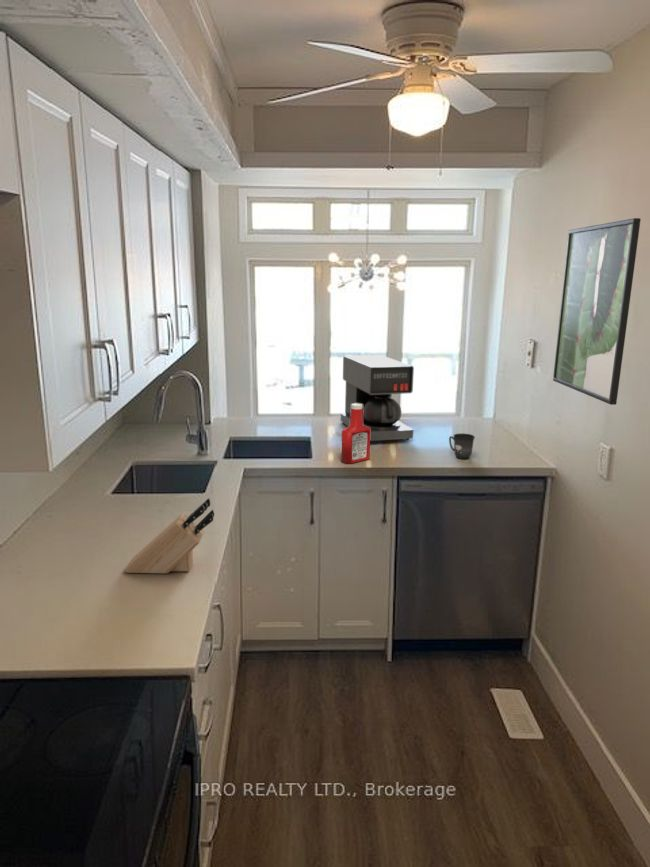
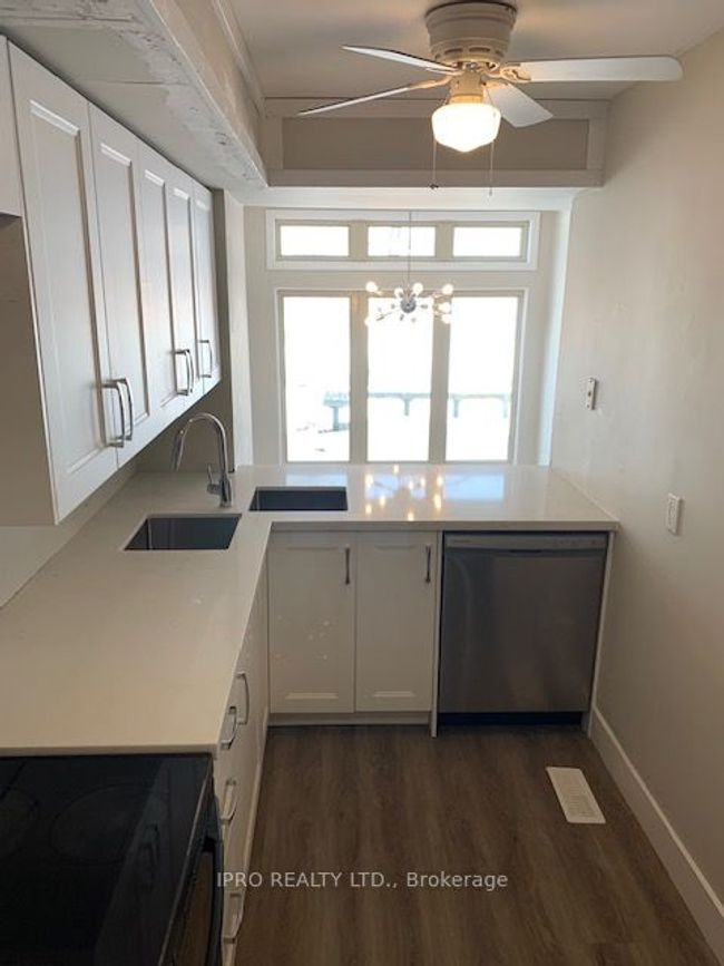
- knife block (170, 534)
- coffee maker (375, 396)
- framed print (590, 310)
- mug (460, 445)
- soap bottle (356, 432)
